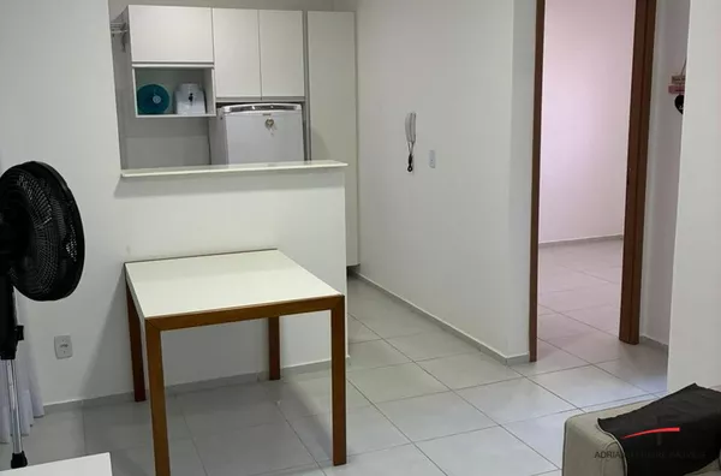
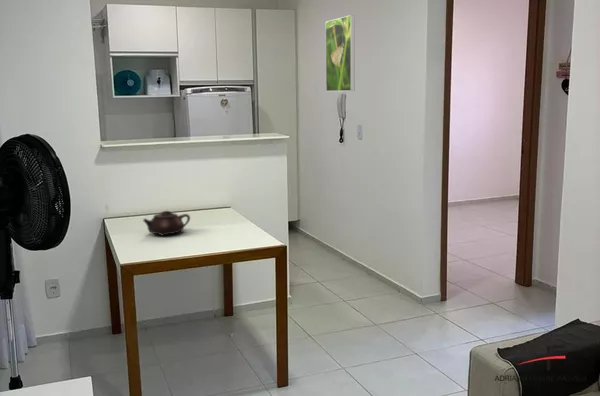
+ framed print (339, 55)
+ teapot (166, 221)
